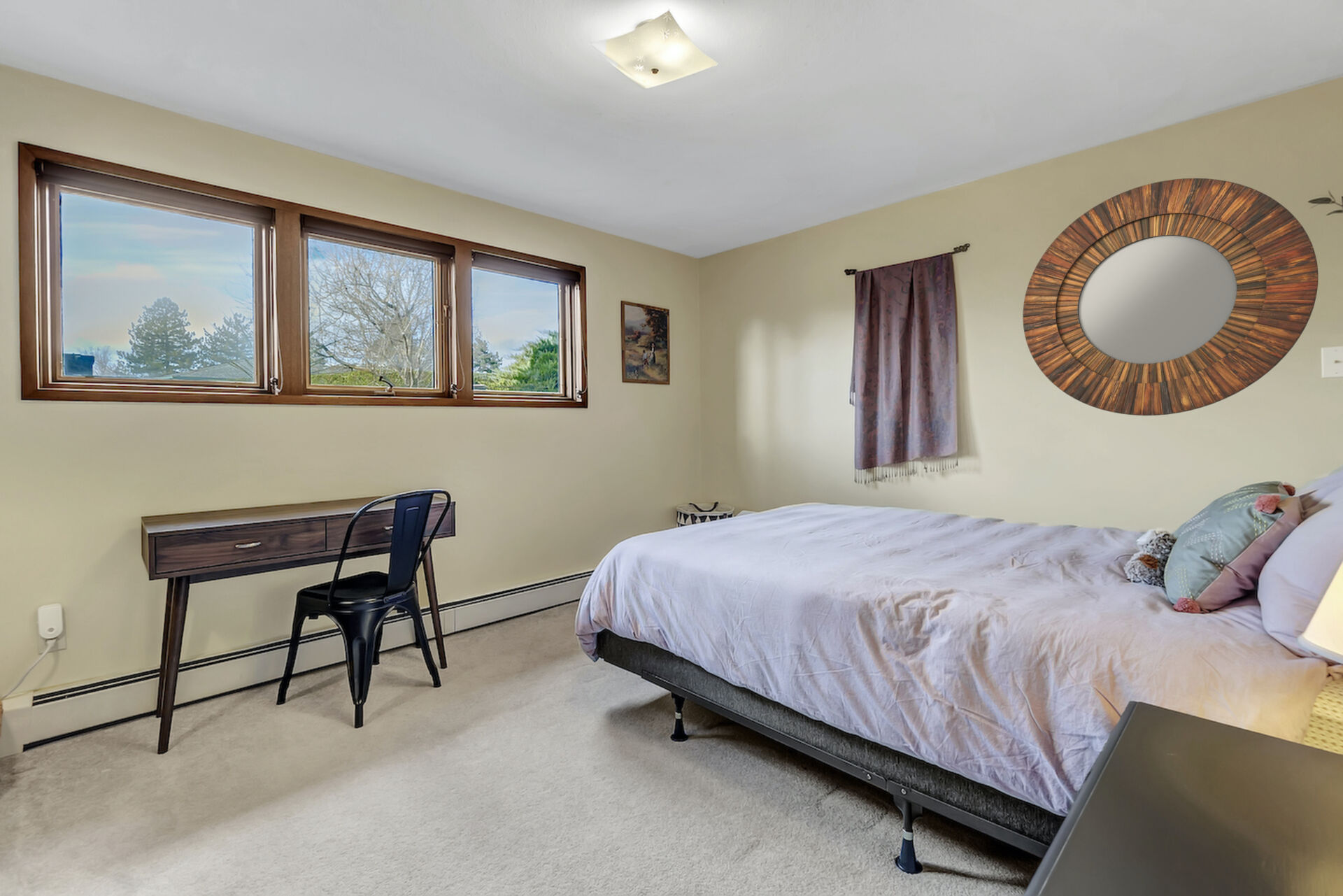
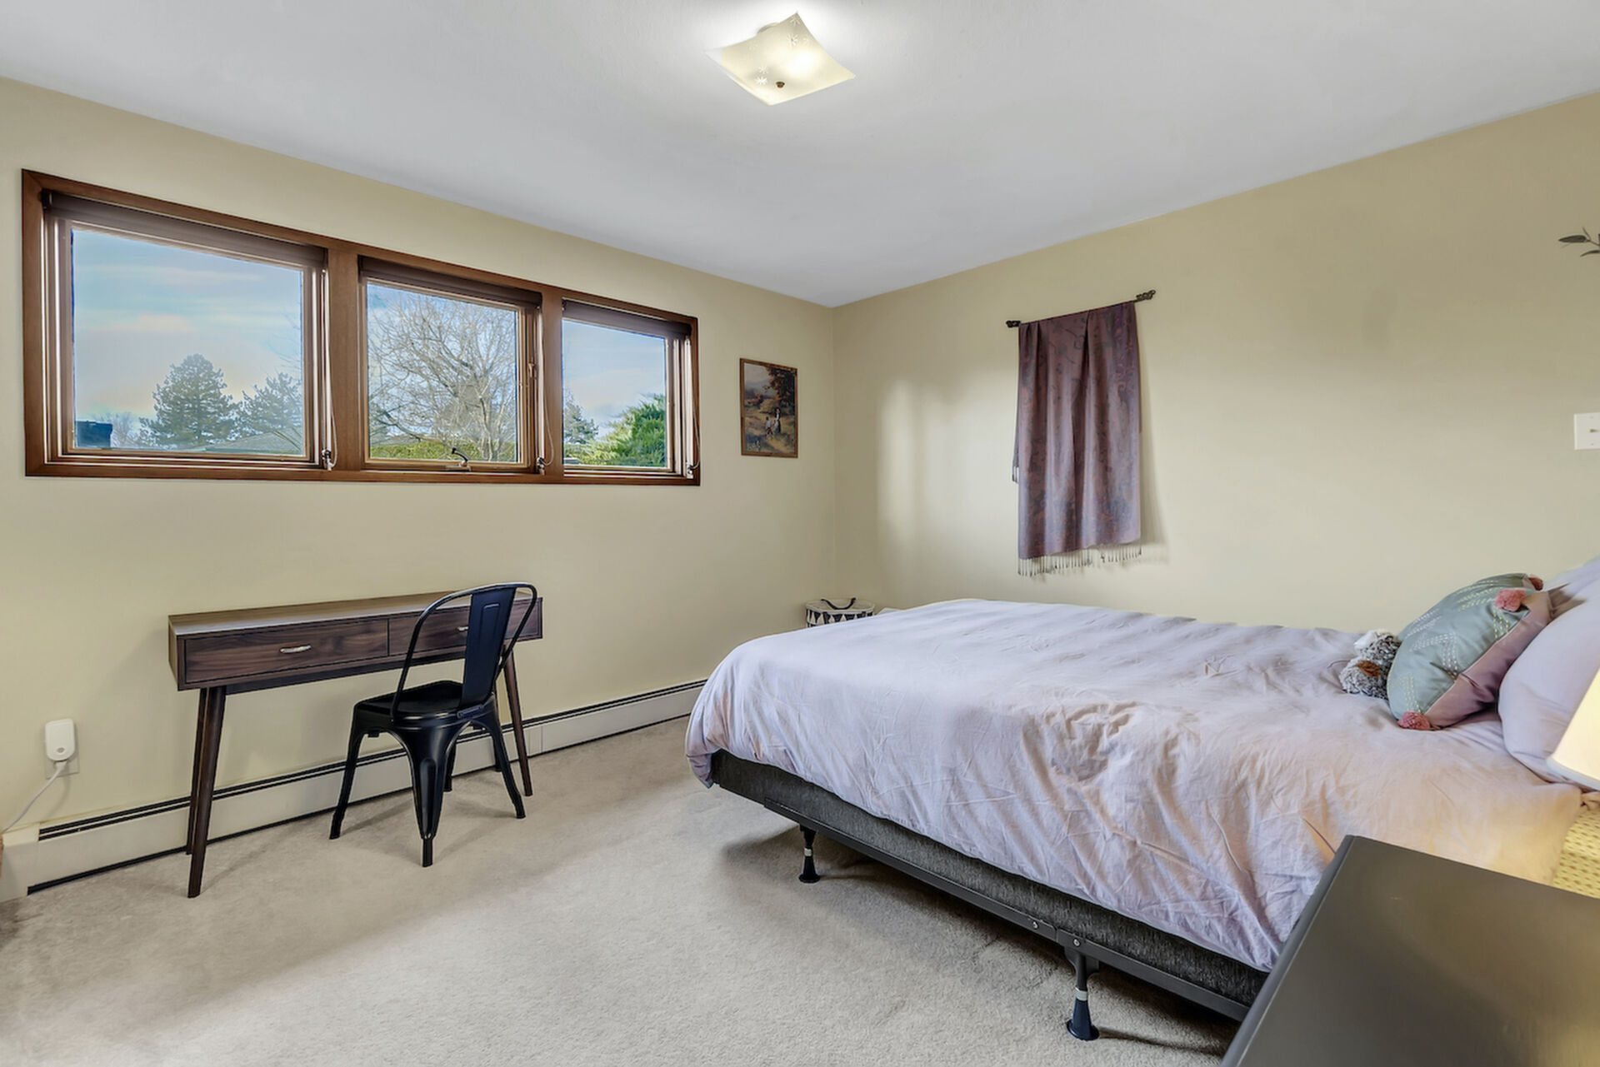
- home mirror (1151, 300)
